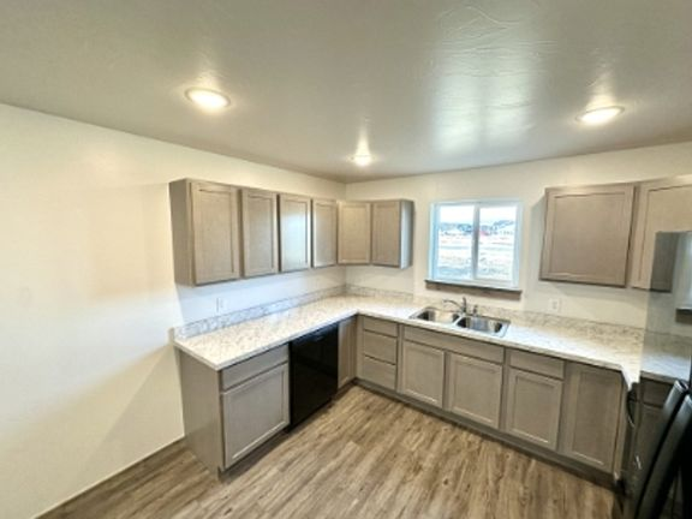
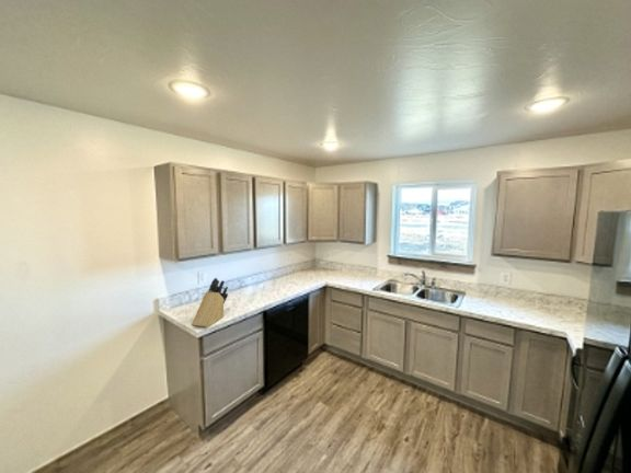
+ knife block (211, 300)
